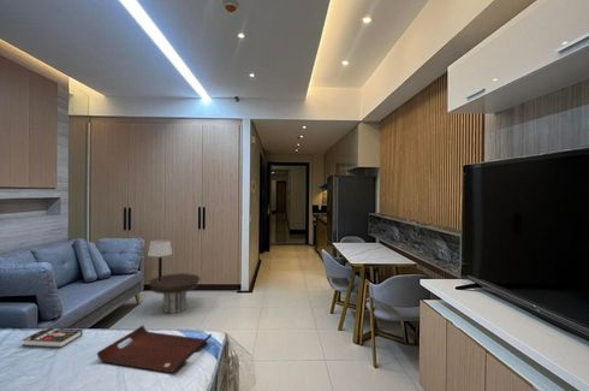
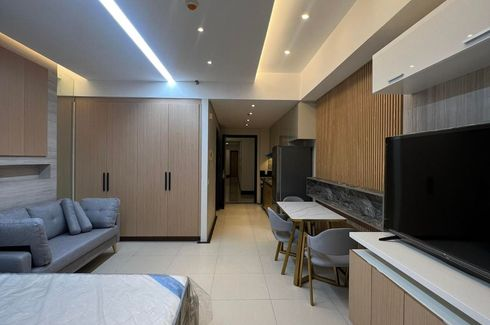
- book (53, 337)
- table lamp (160, 261)
- side table (174, 294)
- serving tray (157, 346)
